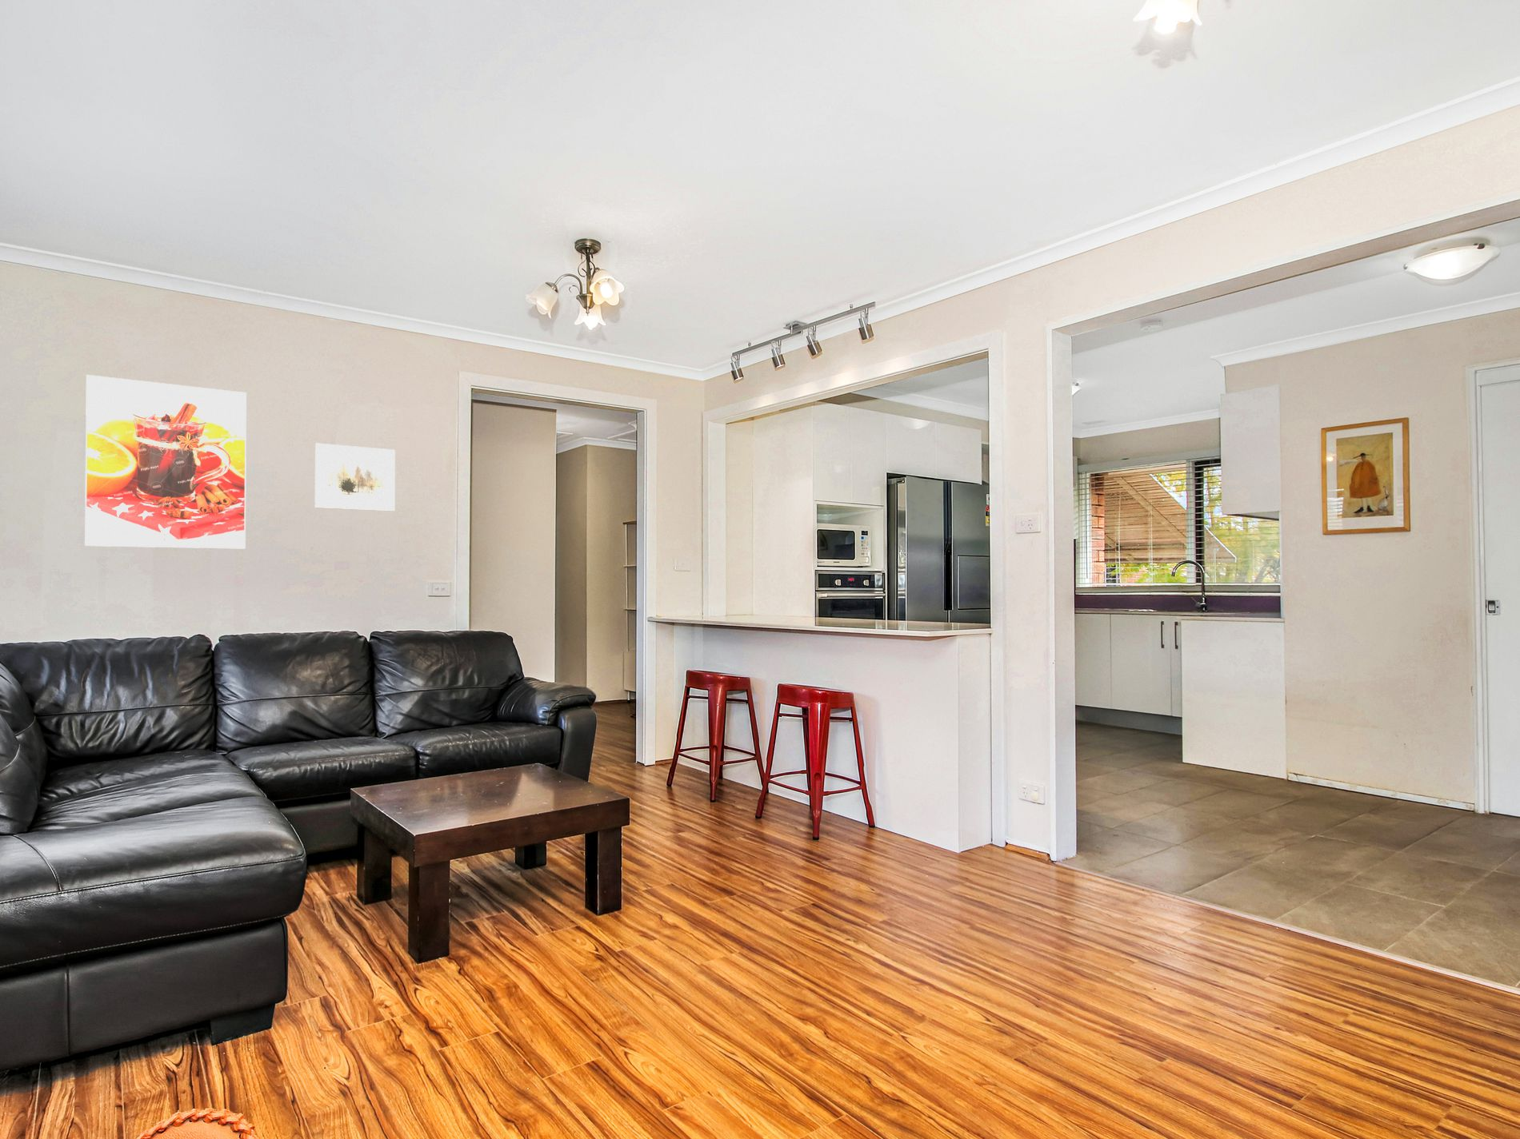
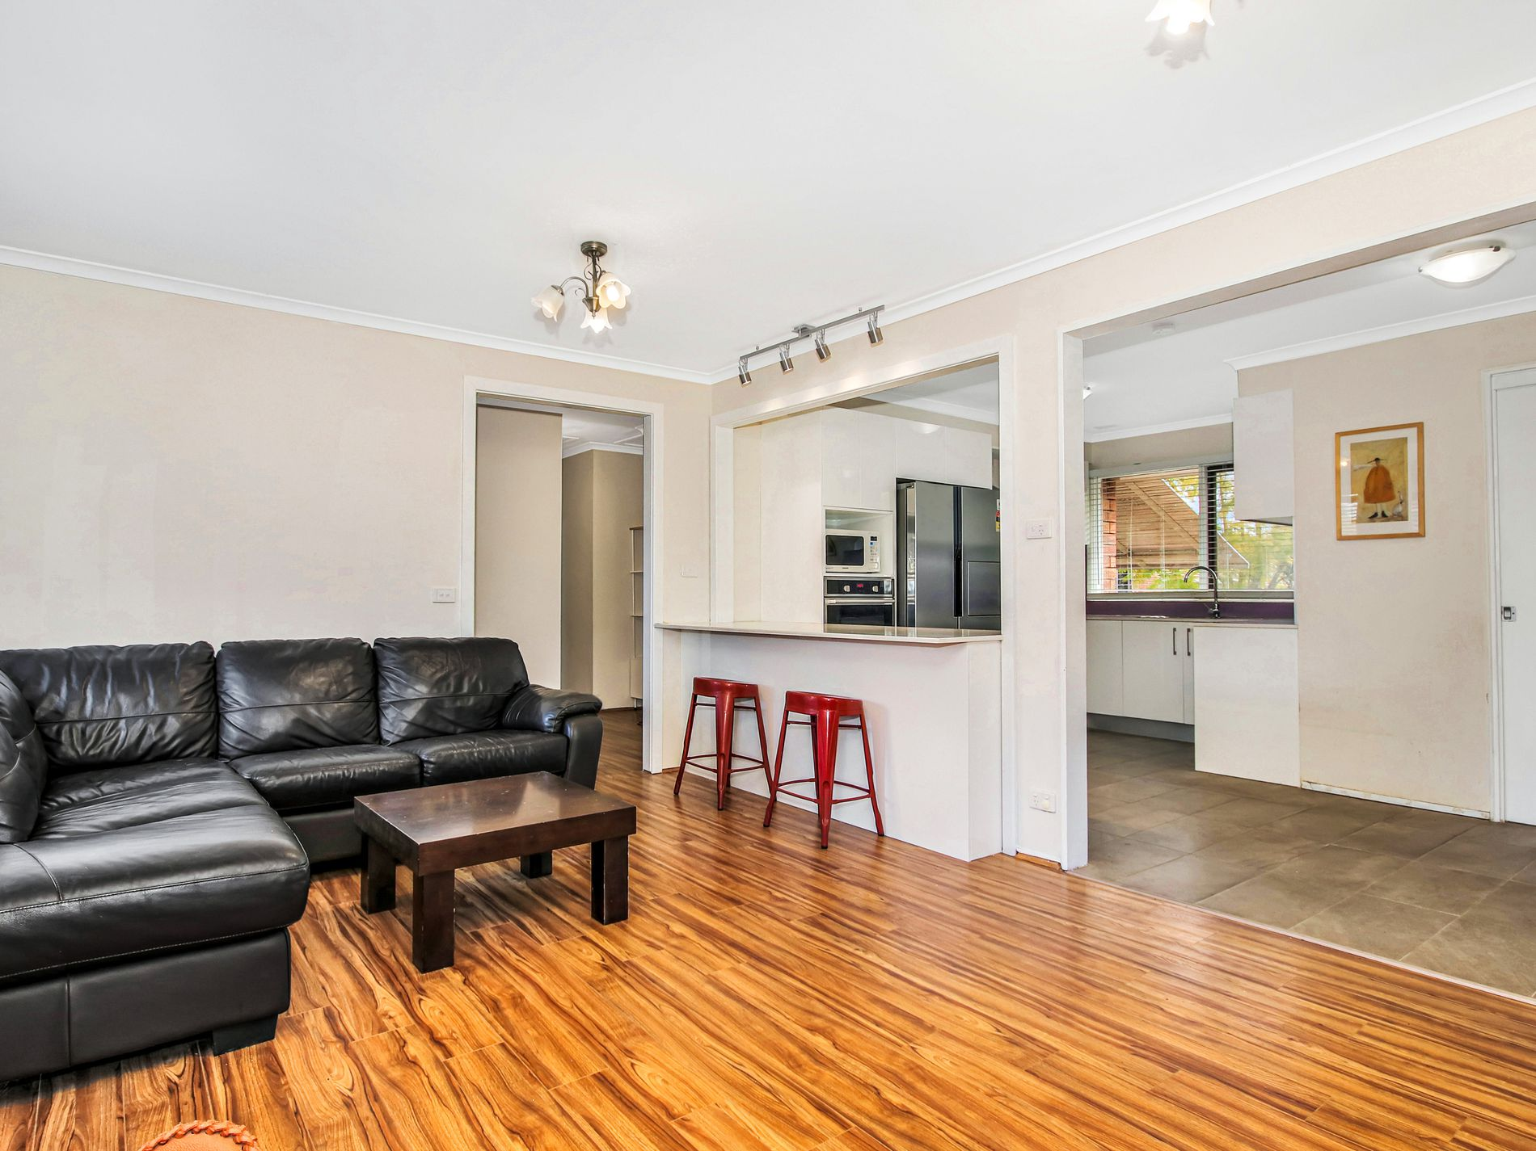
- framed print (355, 479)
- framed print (169, 465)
